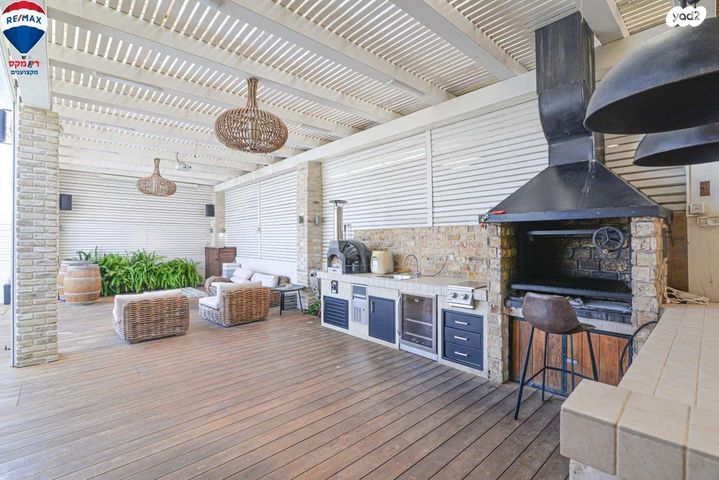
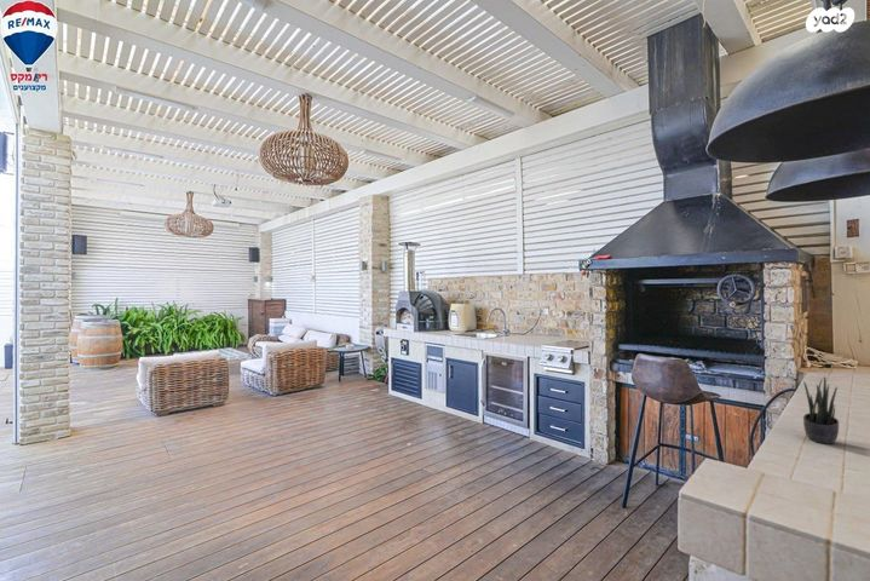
+ potted plant (820, 408)
